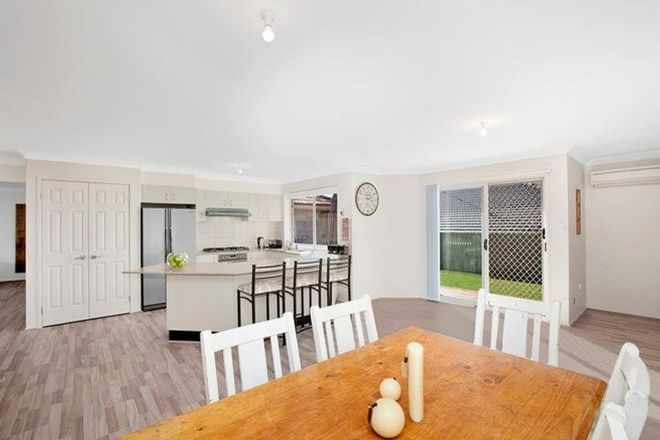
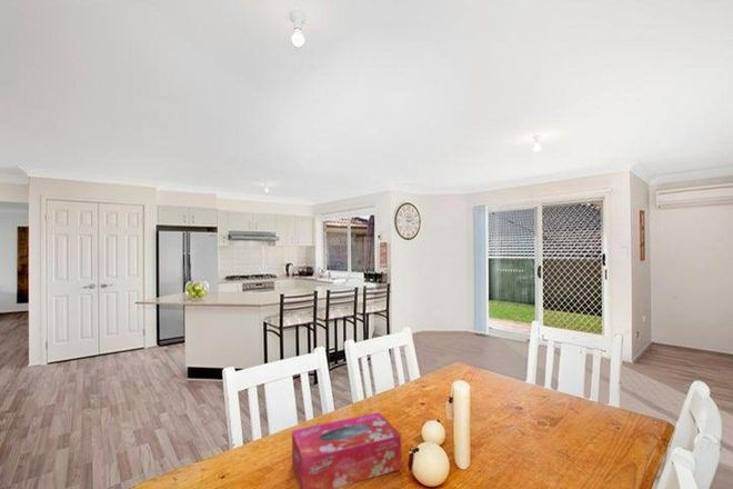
+ tissue box (345, 449)
